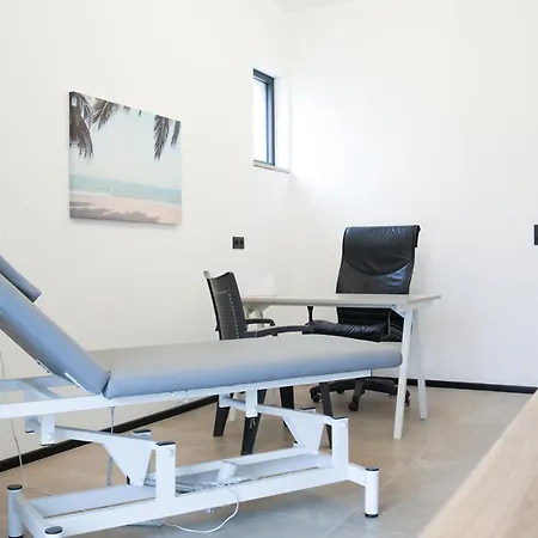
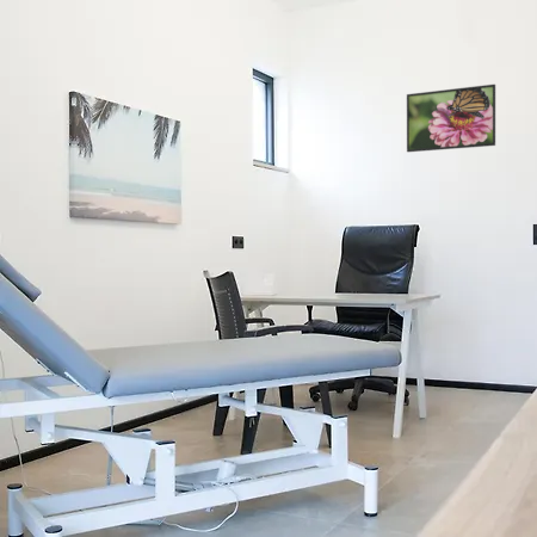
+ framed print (449, 118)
